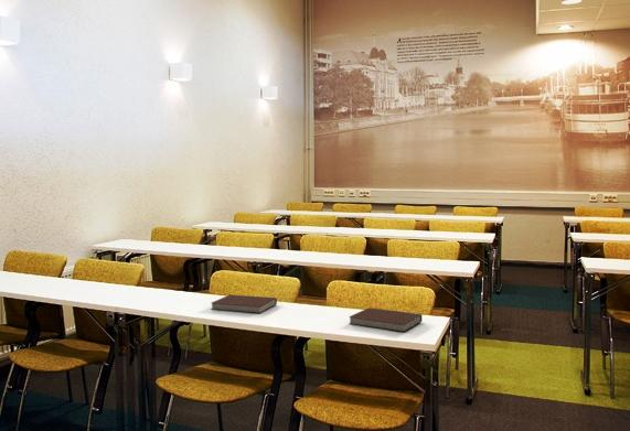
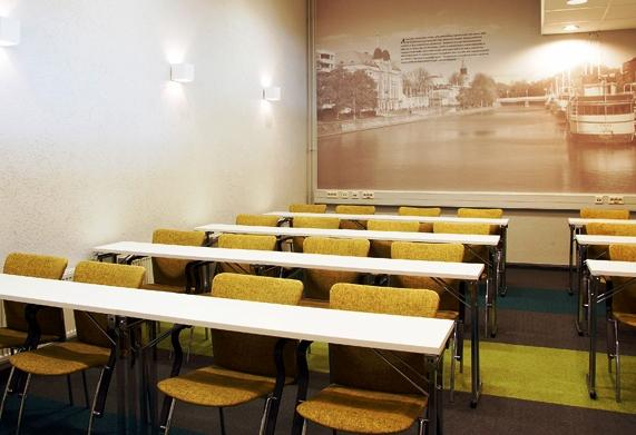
- notebook (244, 303)
- notebook (385, 319)
